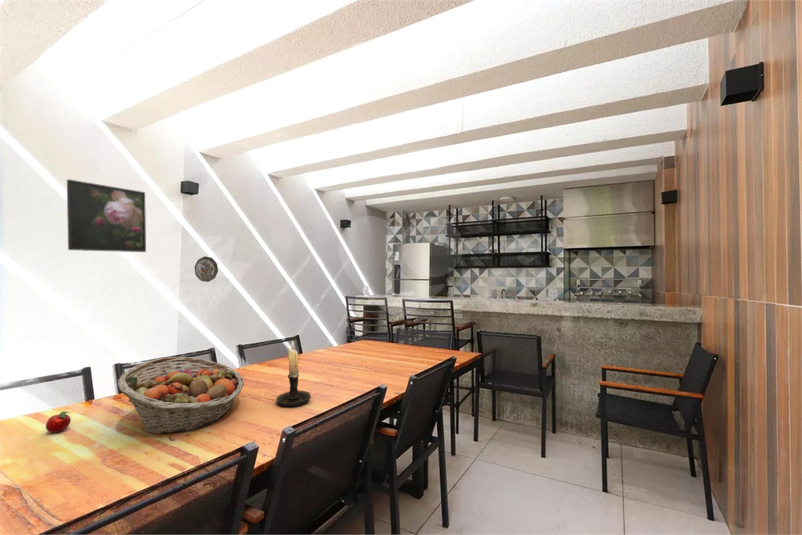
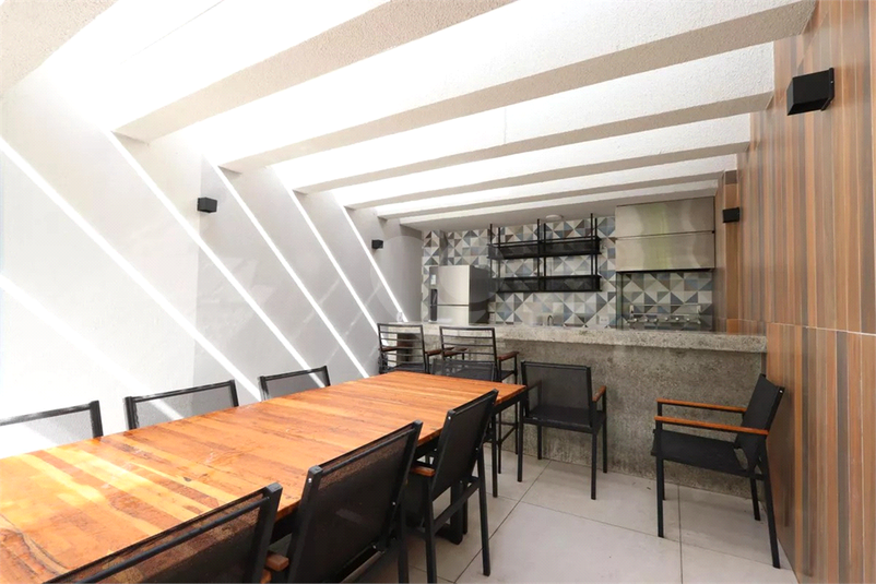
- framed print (109, 218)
- candle holder (294, 369)
- apple (60, 421)
- decorative plate (205, 269)
- fruit basket (187, 389)
